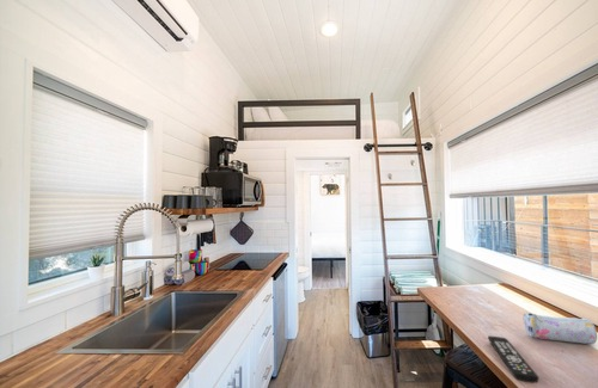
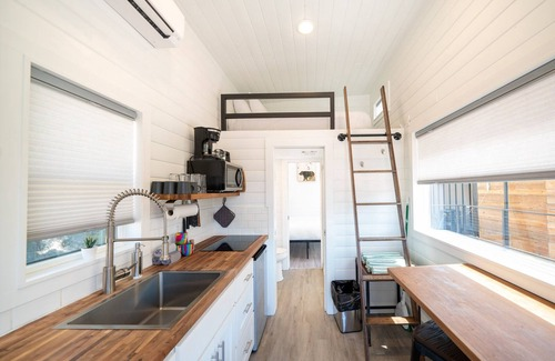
- pencil case (557, 327)
- remote control (509, 356)
